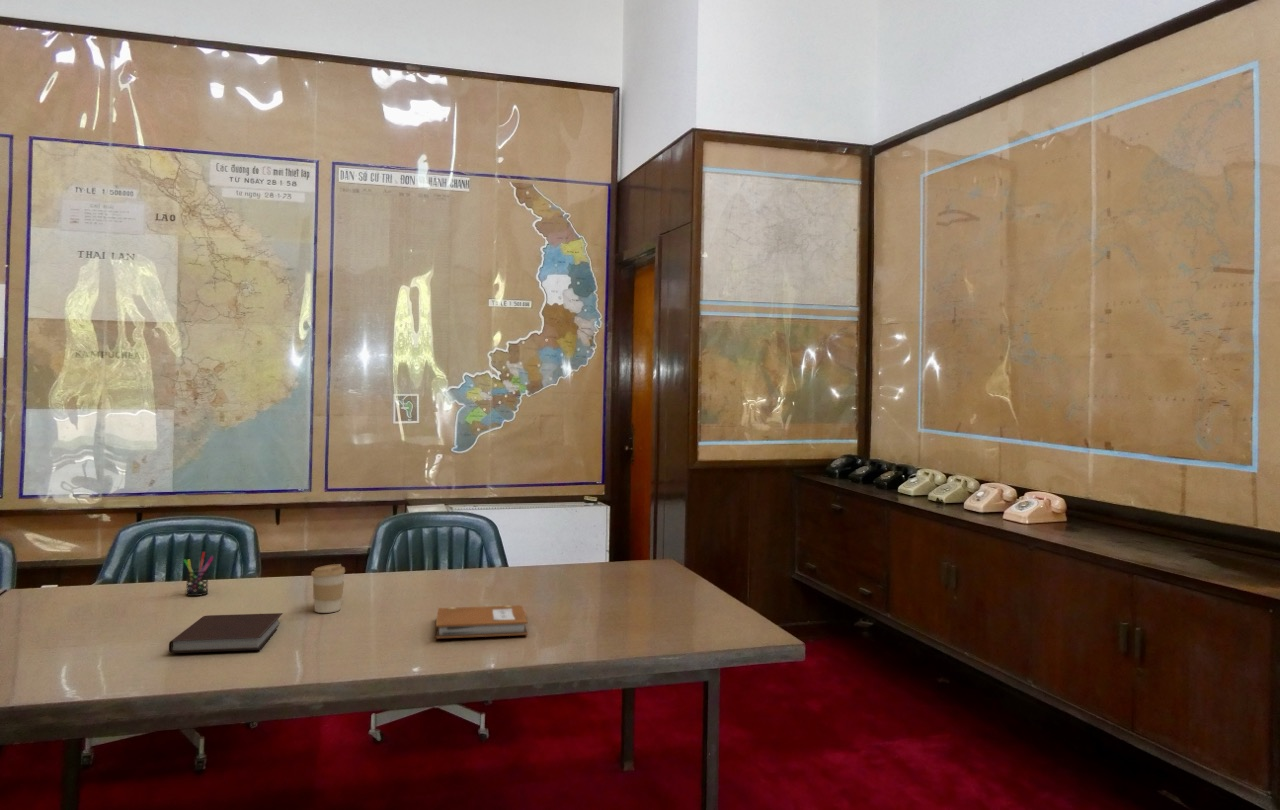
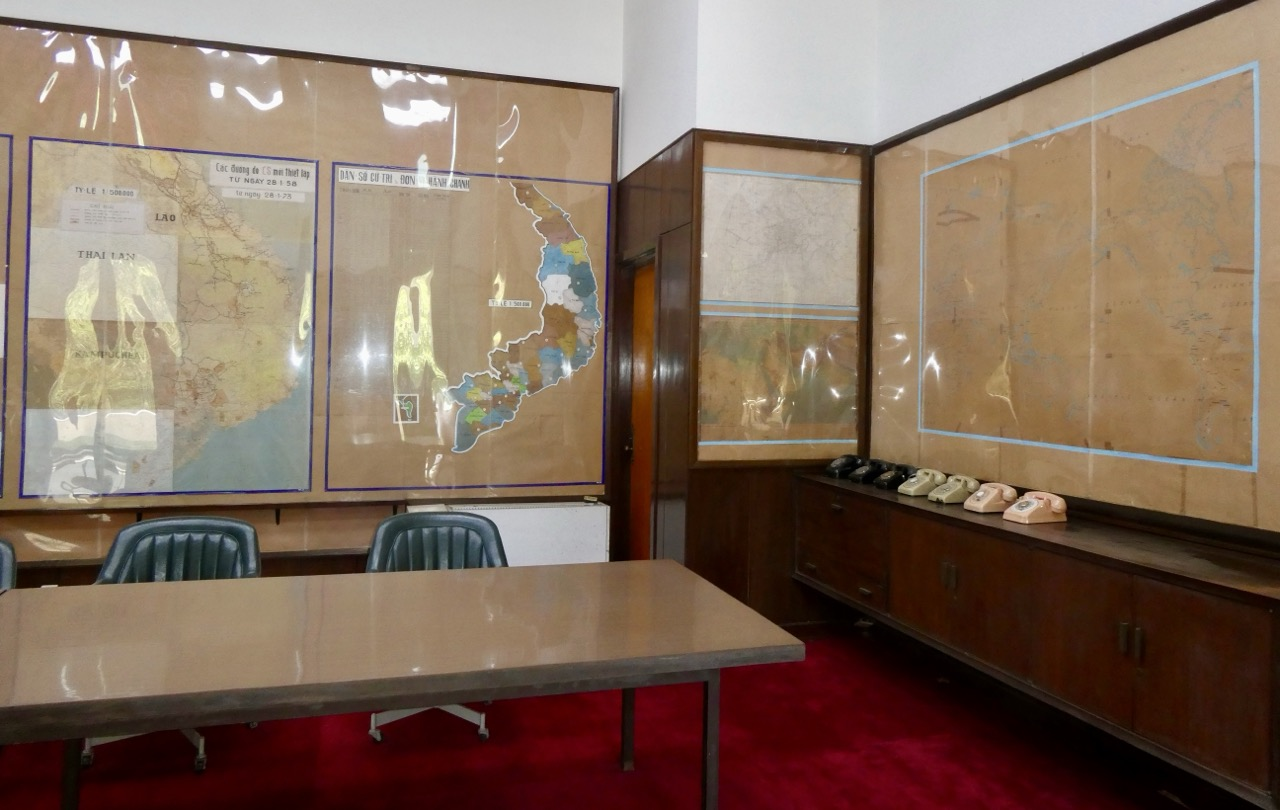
- notebook (483, 620)
- notebook (229, 631)
- pen holder (196, 573)
- coffee cup (328, 587)
